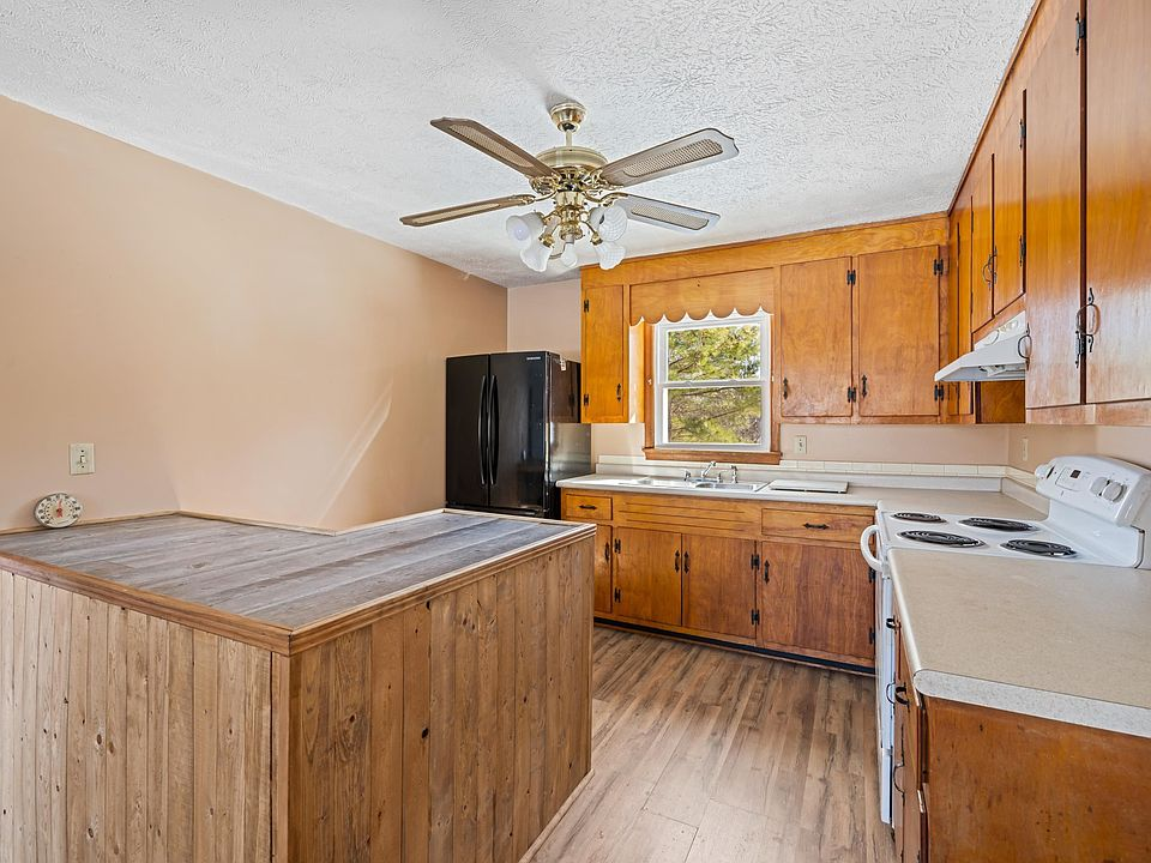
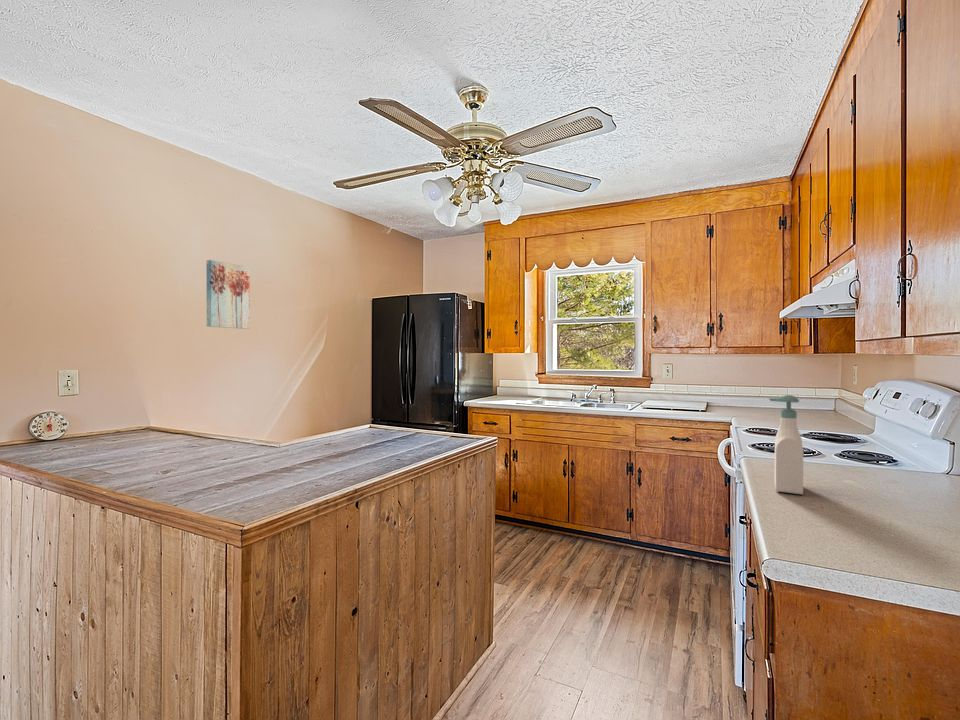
+ soap bottle (784, 441)
+ wall art (228, 295)
